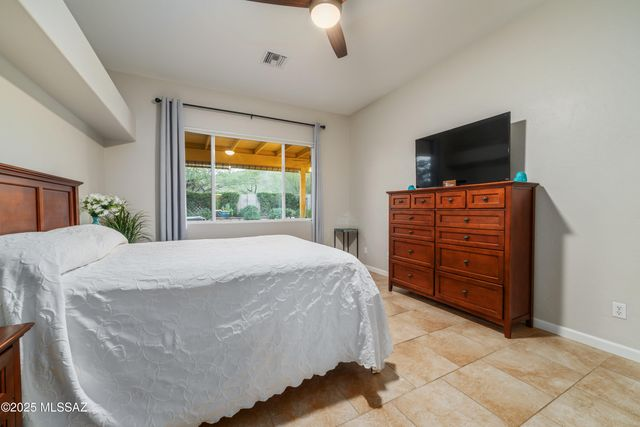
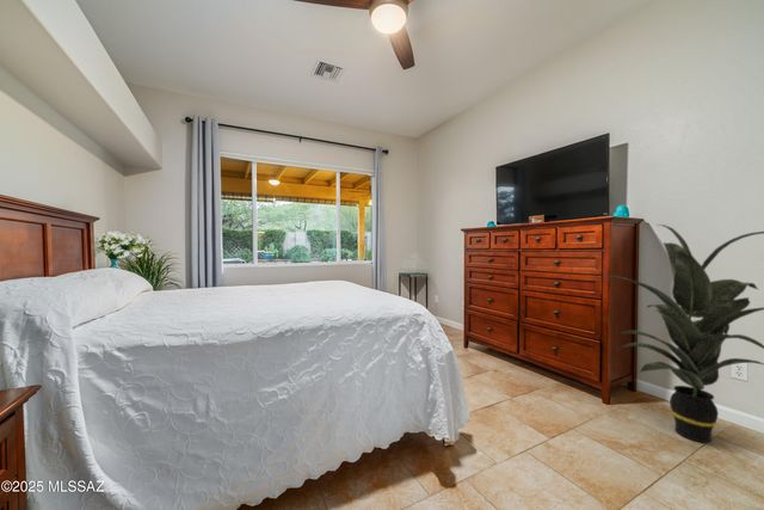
+ indoor plant (685, 326)
